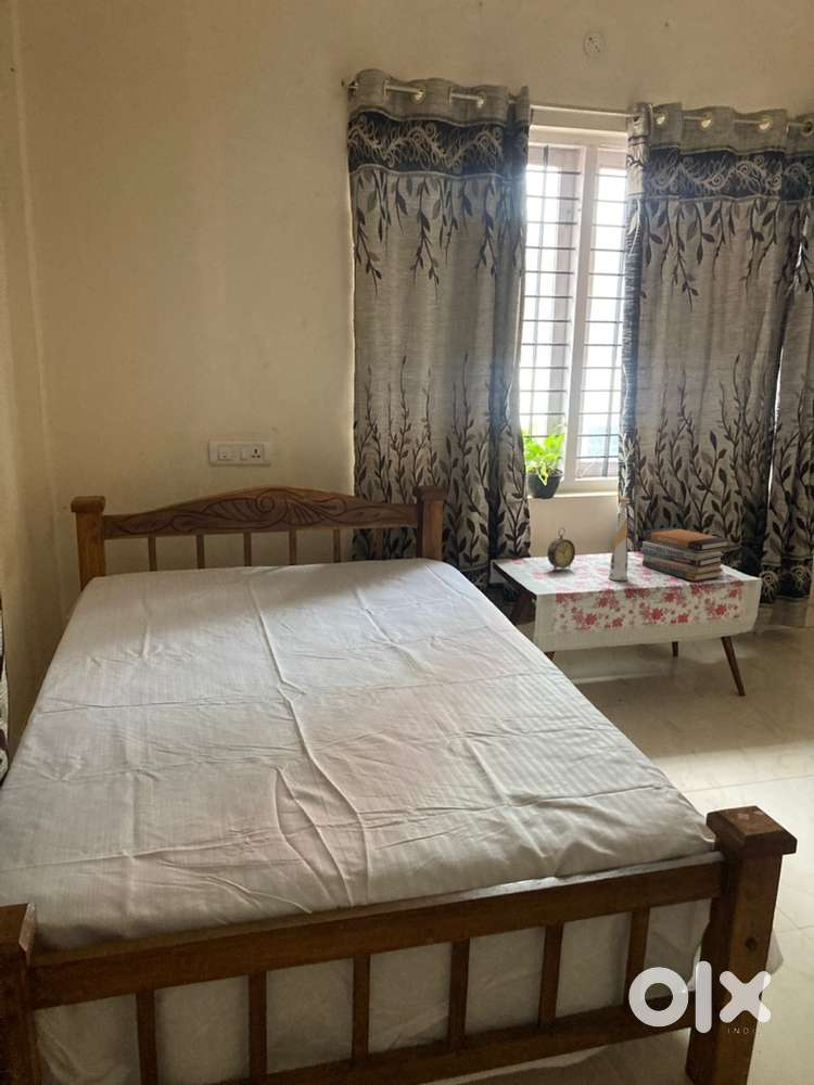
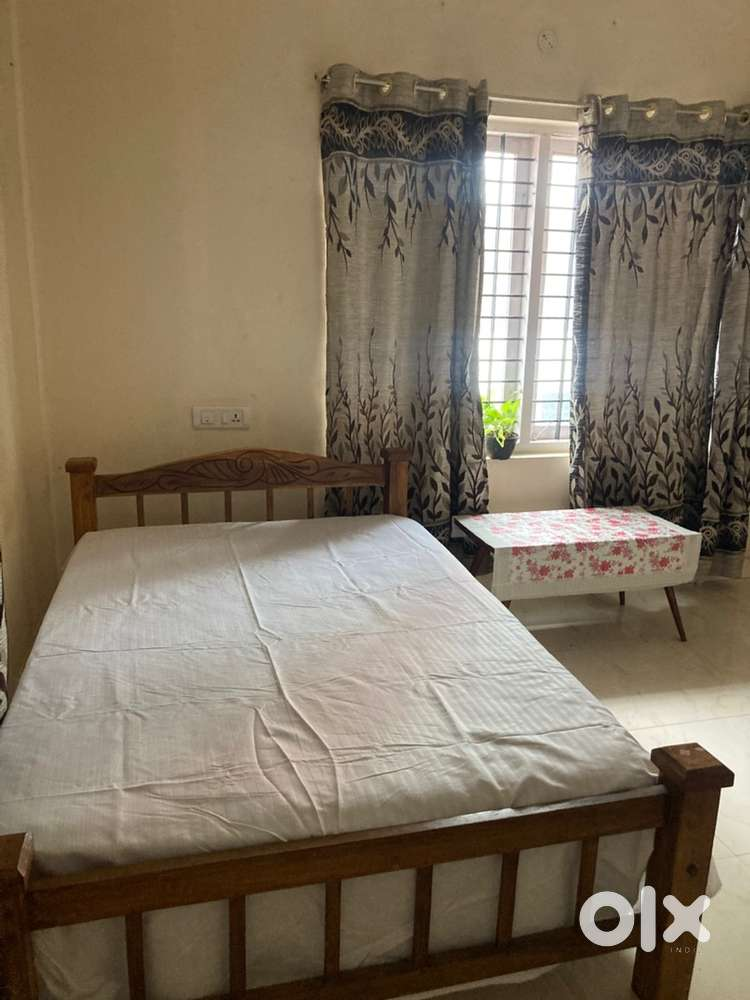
- book stack (683, 552)
- alarm clock (560, 548)
- bottle (621, 538)
